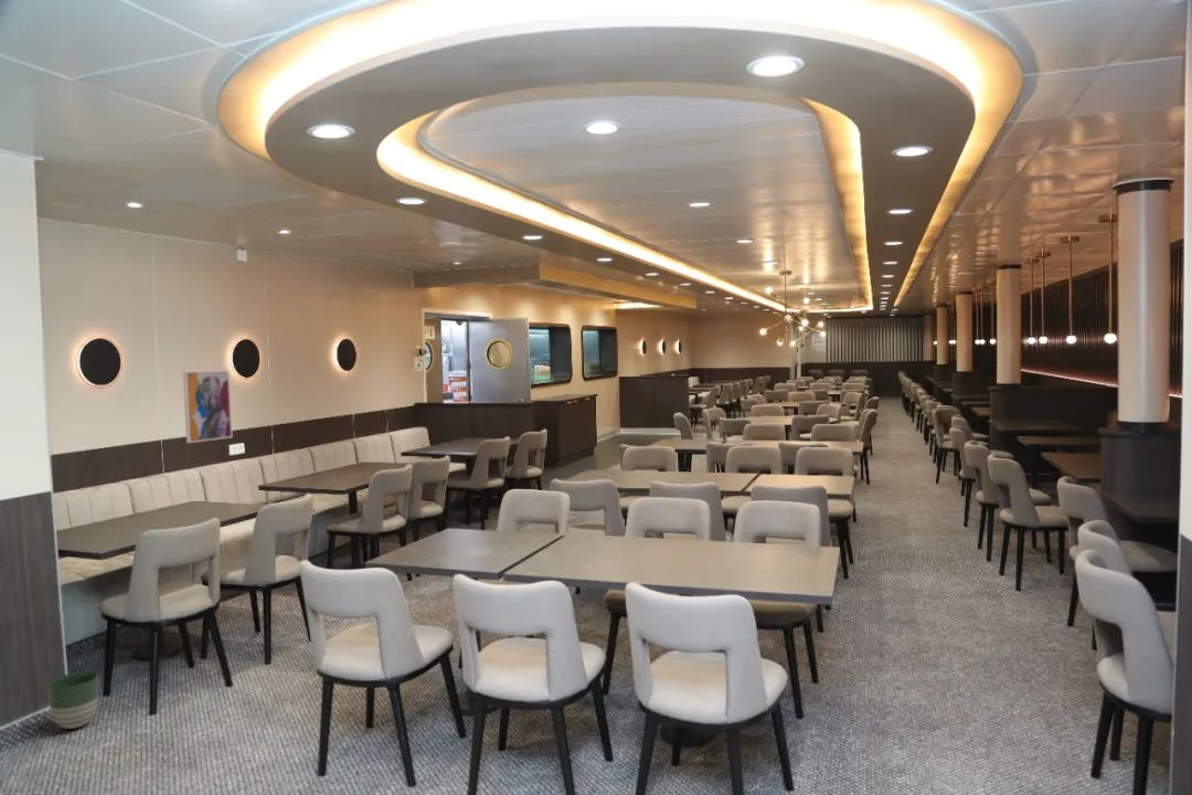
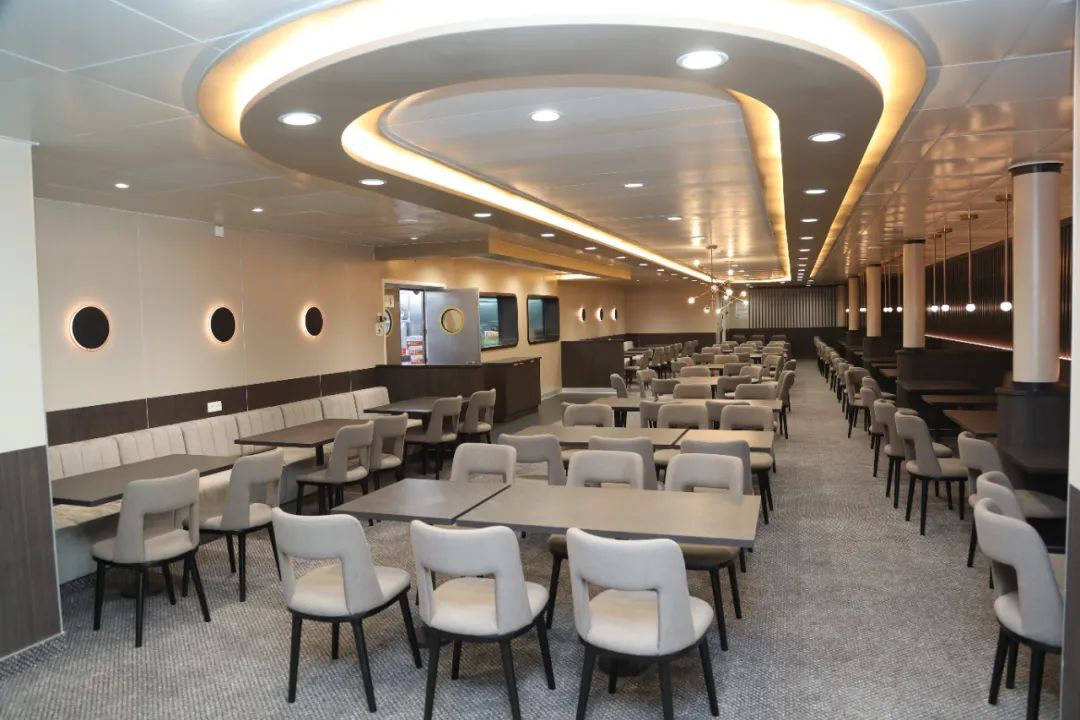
- wall art (207, 405)
- planter (74, 702)
